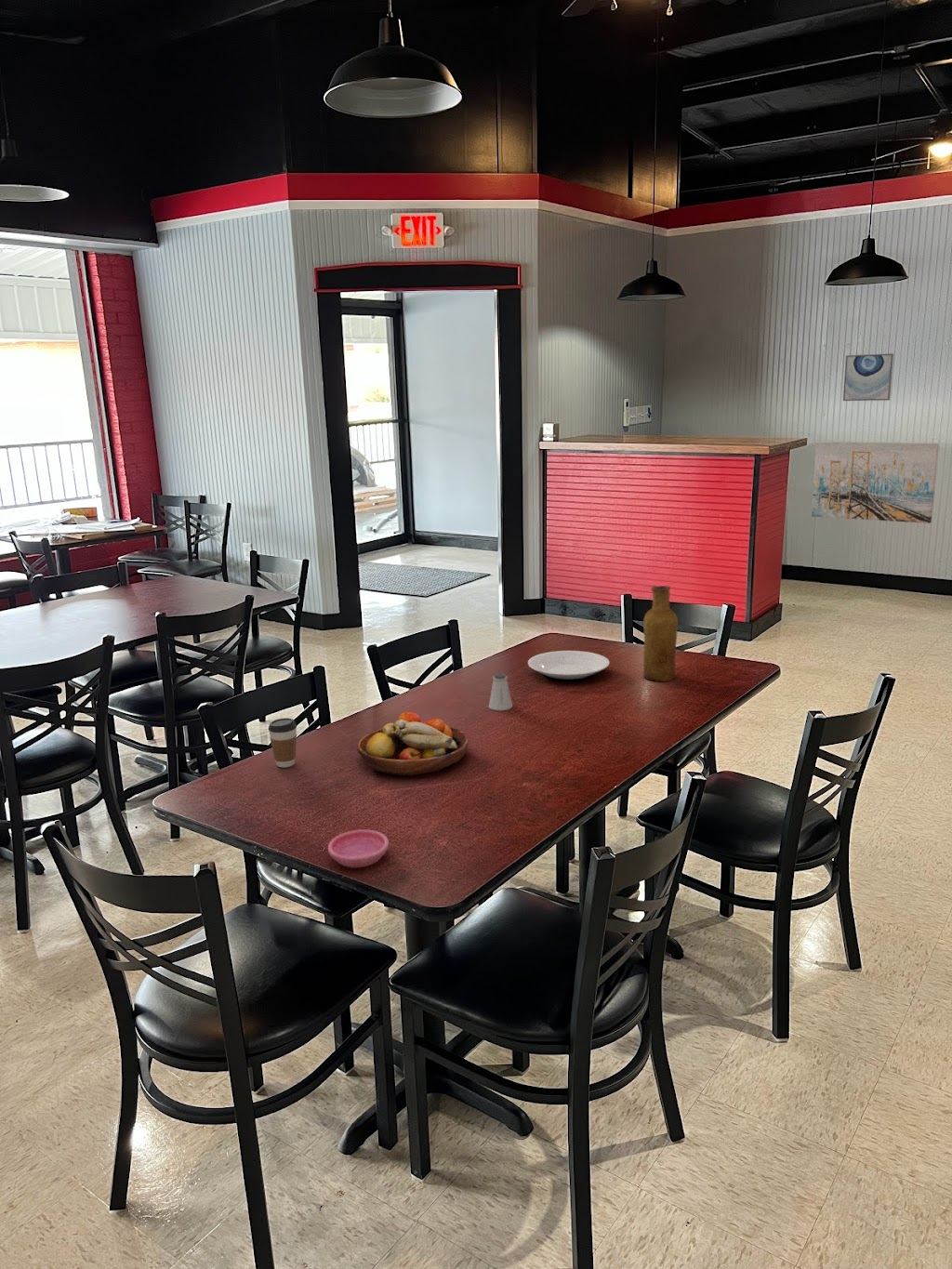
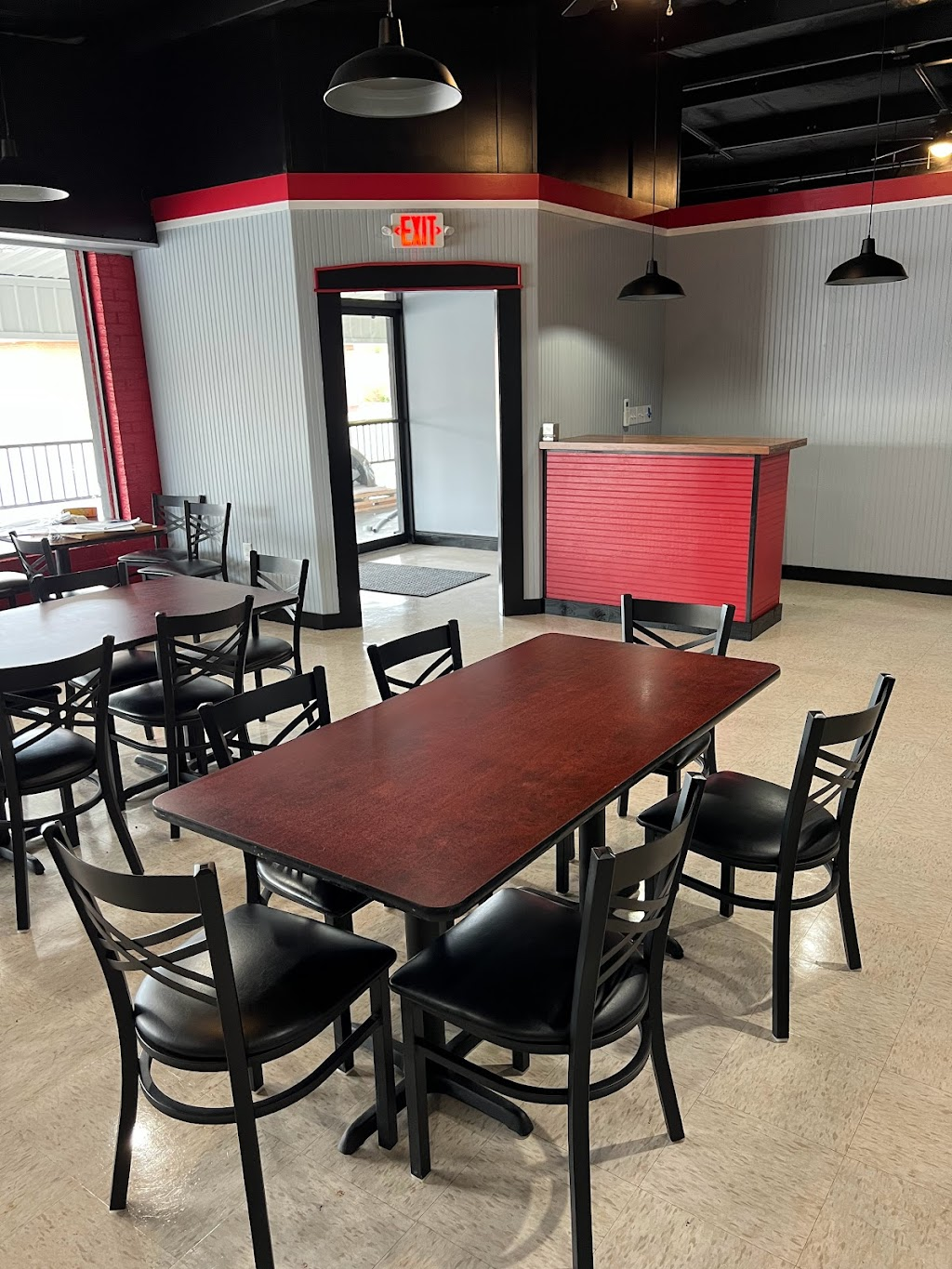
- saucer (358, 850)
- fruit bowl (414, 736)
- wall art (867, 377)
- coffee cup (284, 743)
- vase (660, 631)
- wall art (872, 481)
- plate (568, 668)
- saltshaker (500, 691)
